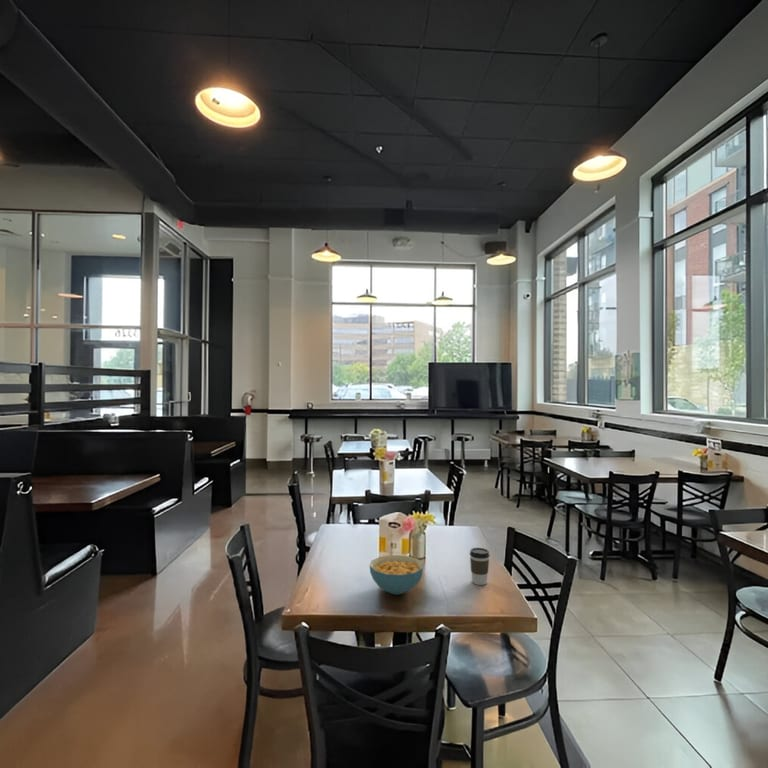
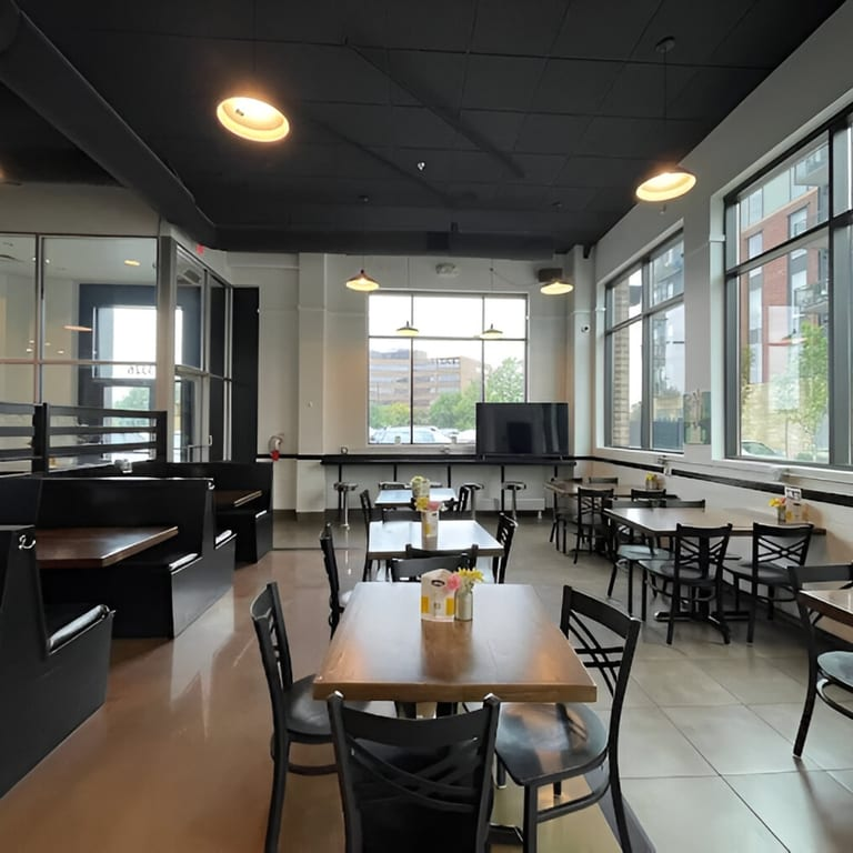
- cereal bowl (396, 577)
- coffee cup (479, 566)
